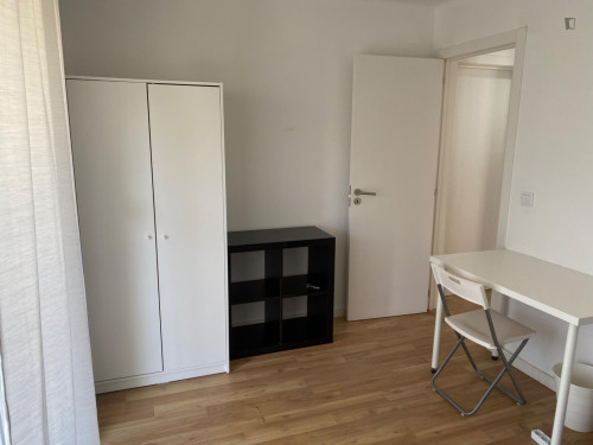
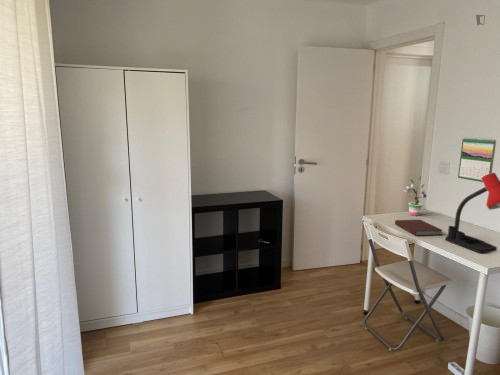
+ desk lamp (486, 205)
+ calendar (476, 159)
+ potted plant (416, 196)
+ notebook (417, 227)
